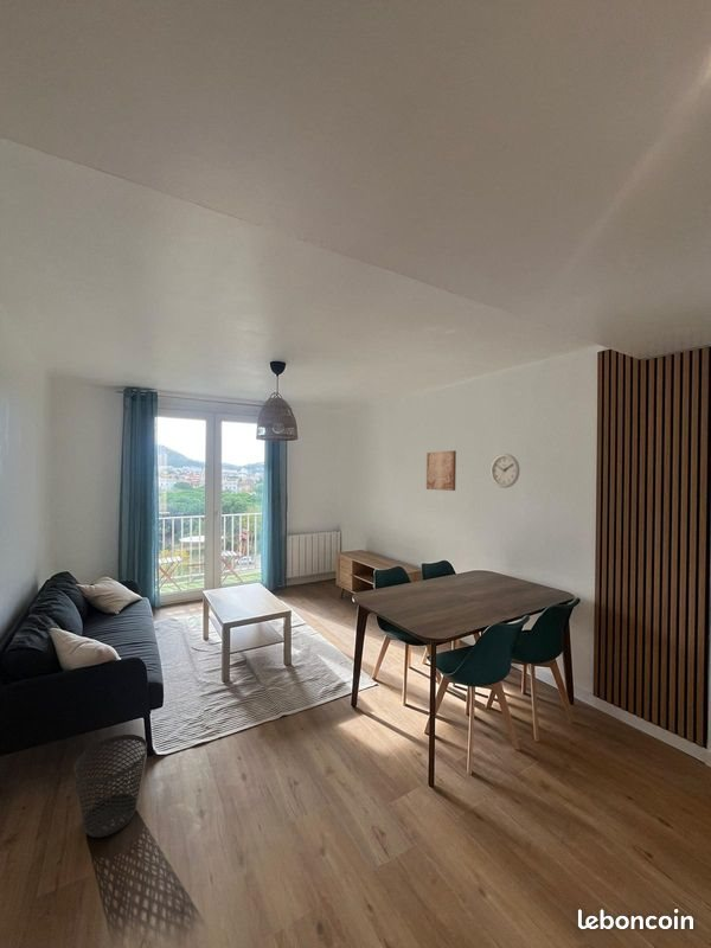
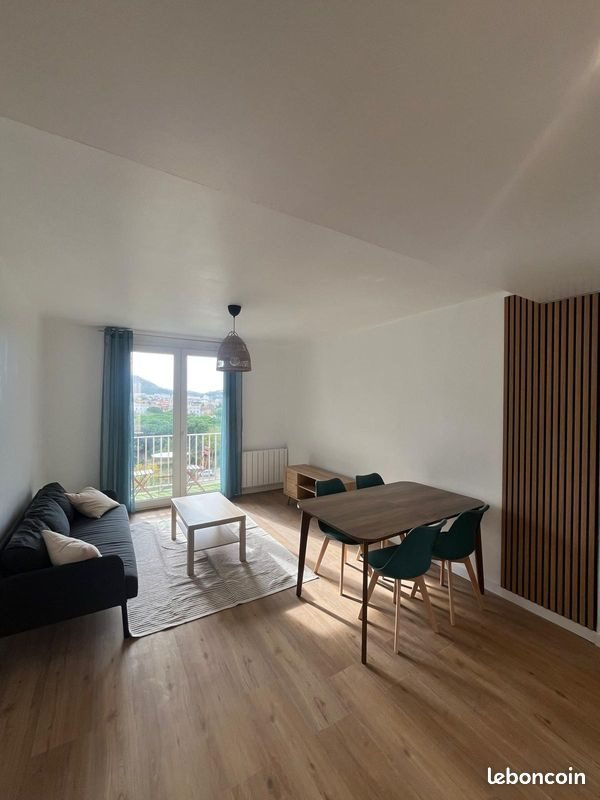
- wall art (440, 470)
- wastebasket (111, 786)
- wall clock (504, 470)
